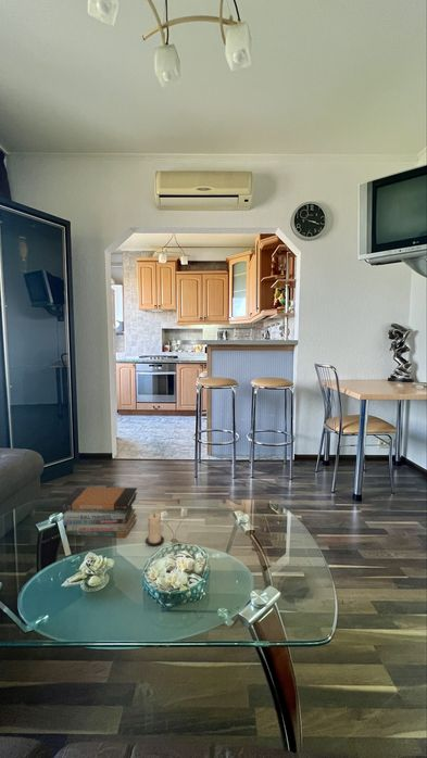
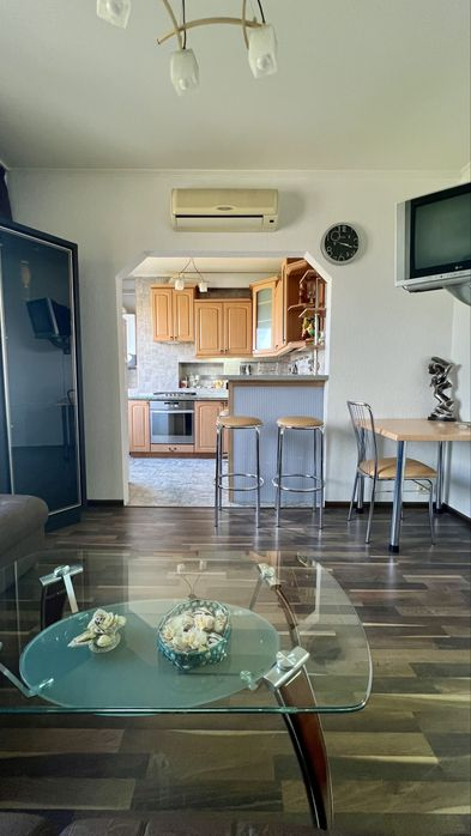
- book stack (101, 510)
- candle (154, 527)
